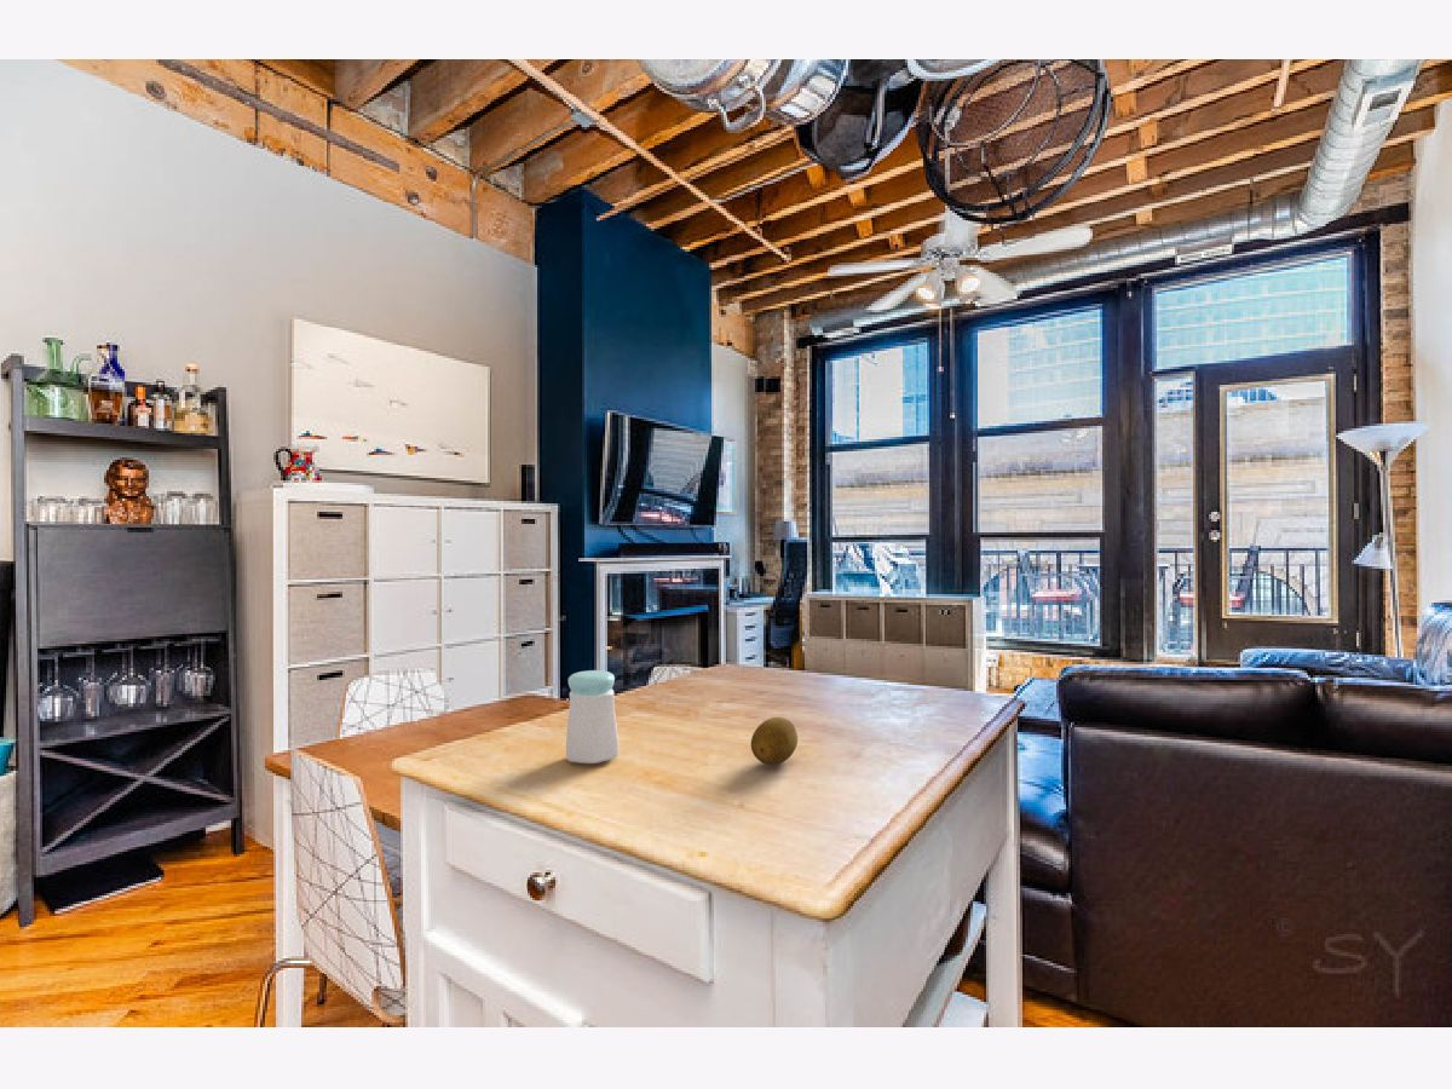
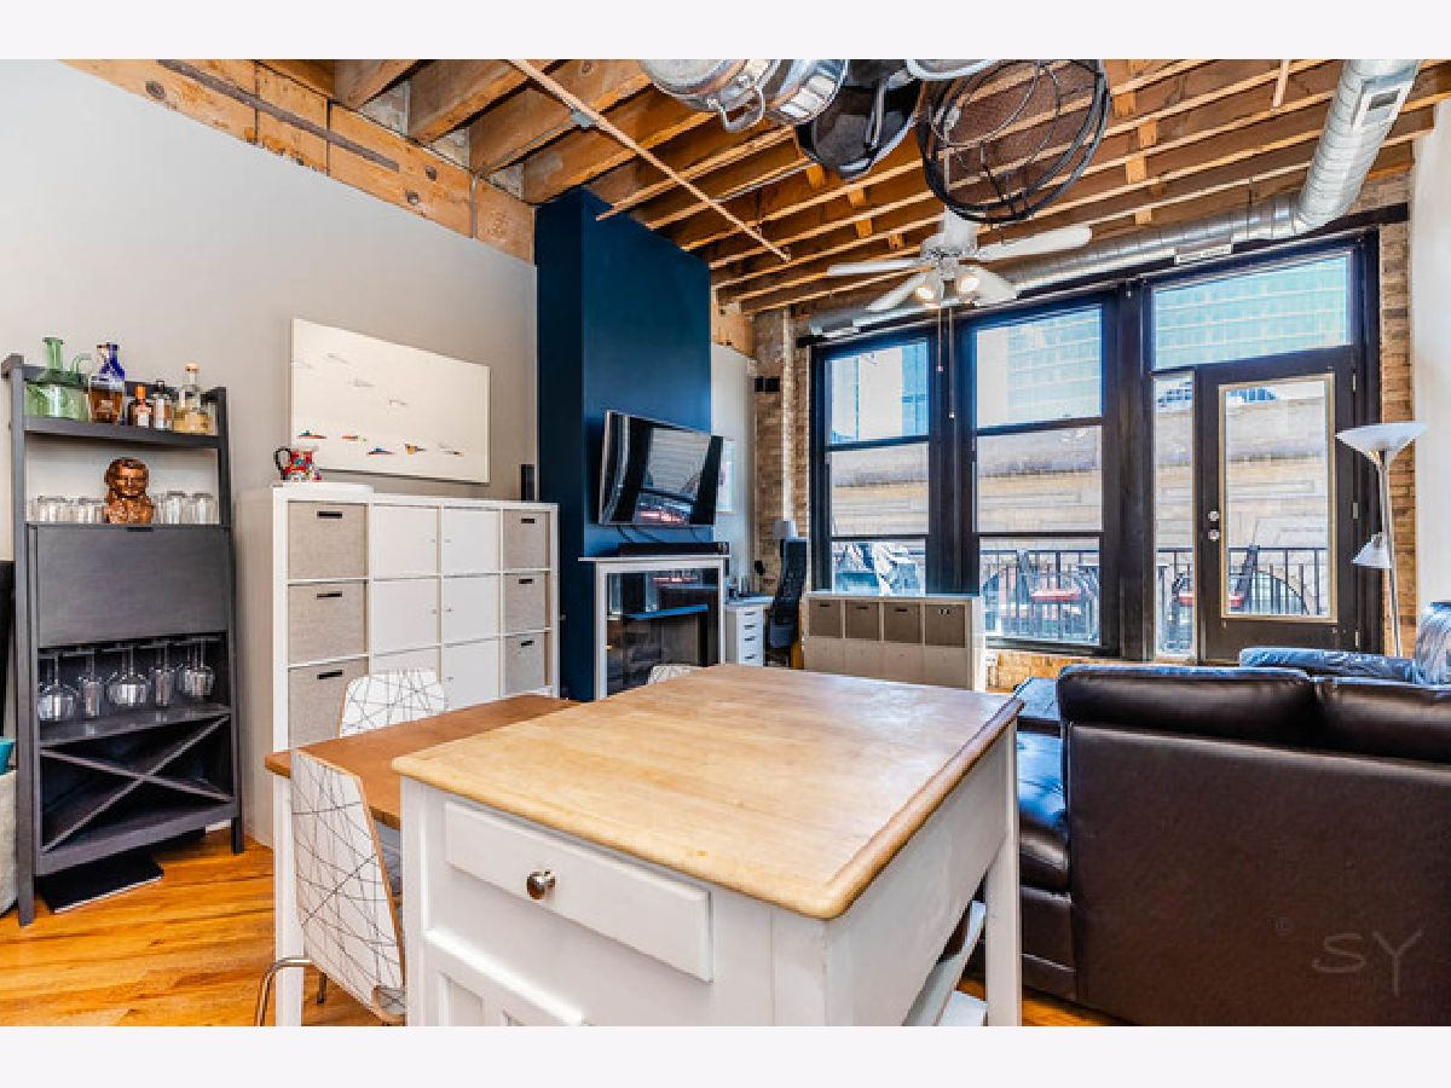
- fruit (774, 741)
- salt shaker (592, 715)
